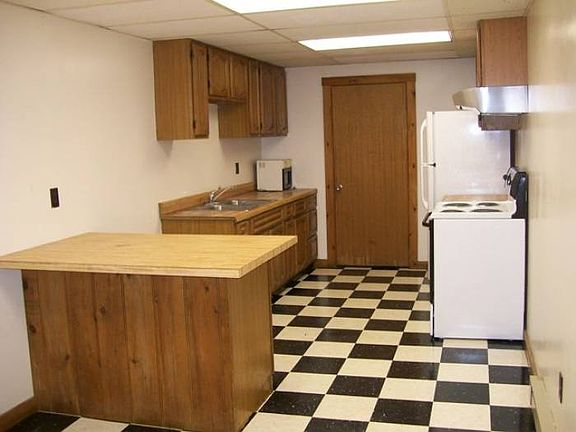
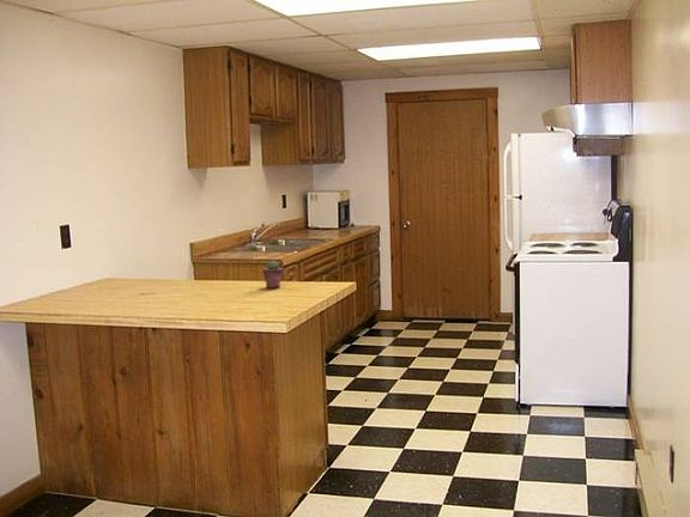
+ potted succulent (272, 273)
